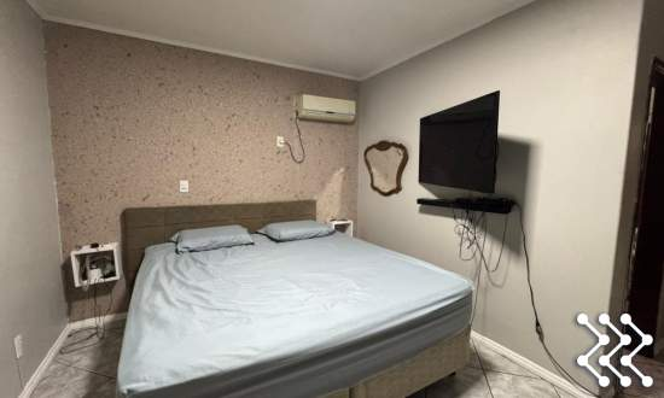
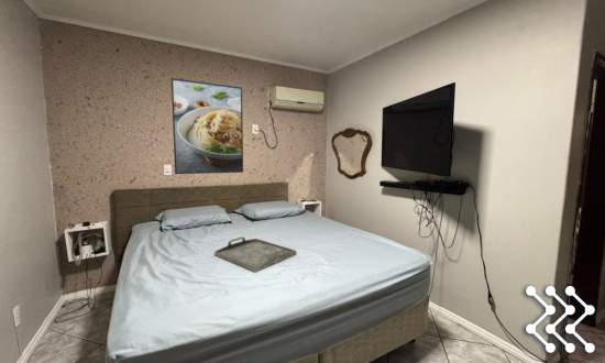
+ serving tray (255, 249)
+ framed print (209, 129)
